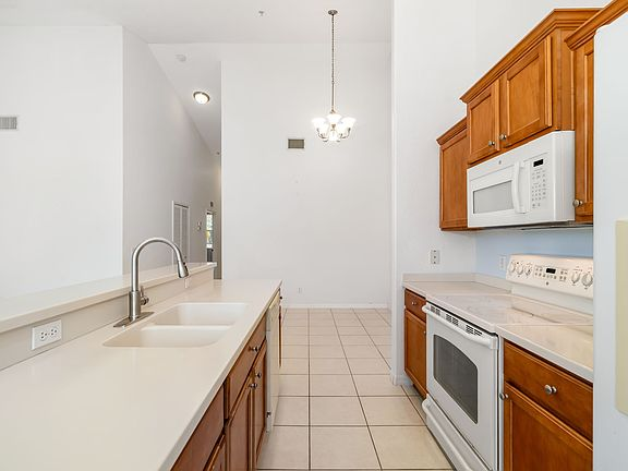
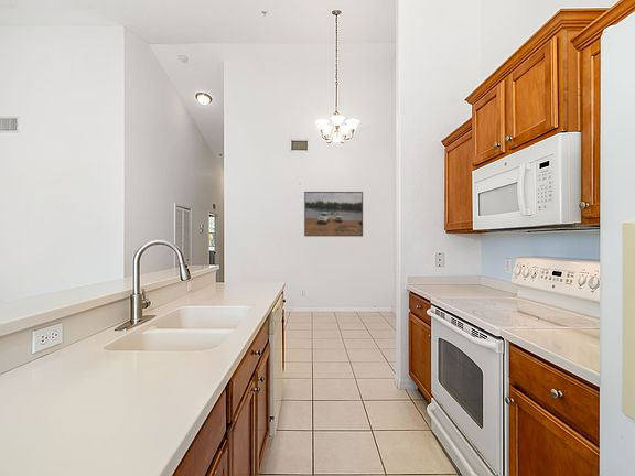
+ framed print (333, 214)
